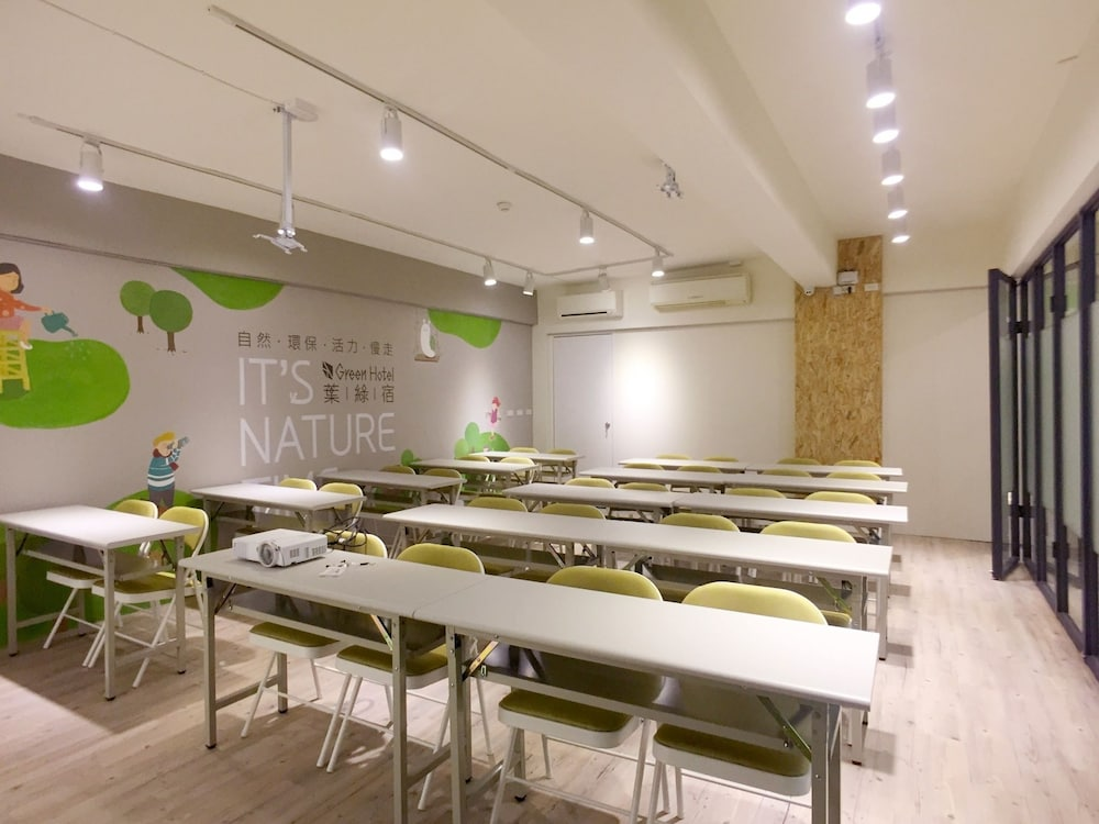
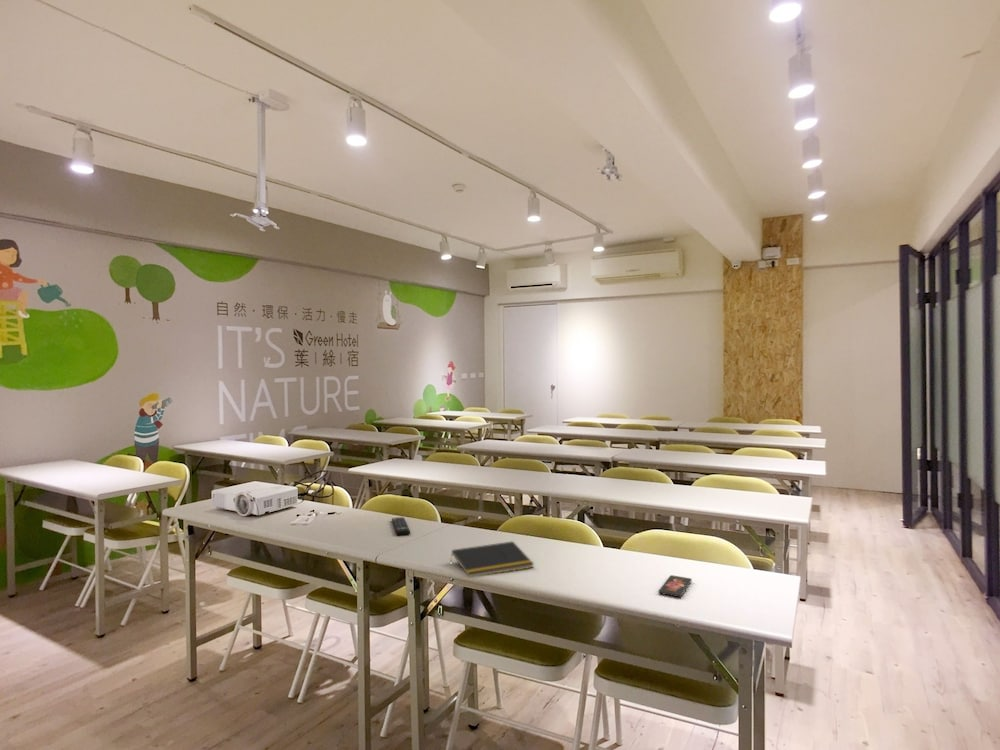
+ smartphone (675, 585)
+ notepad (492, 558)
+ remote control (400, 526)
